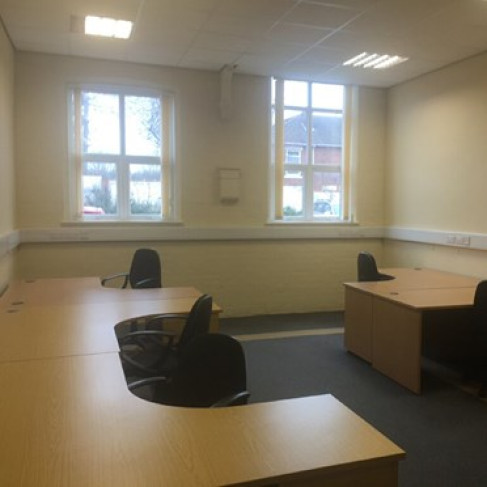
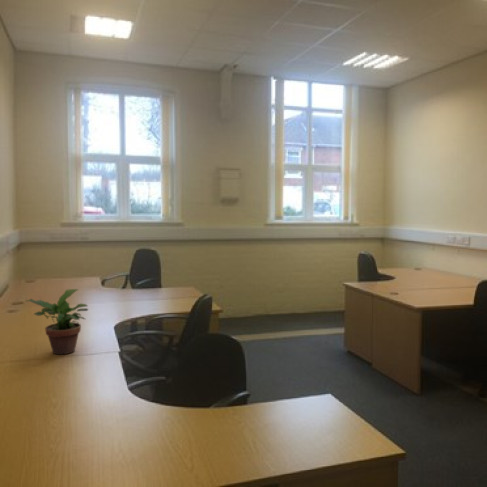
+ potted plant (58, 323)
